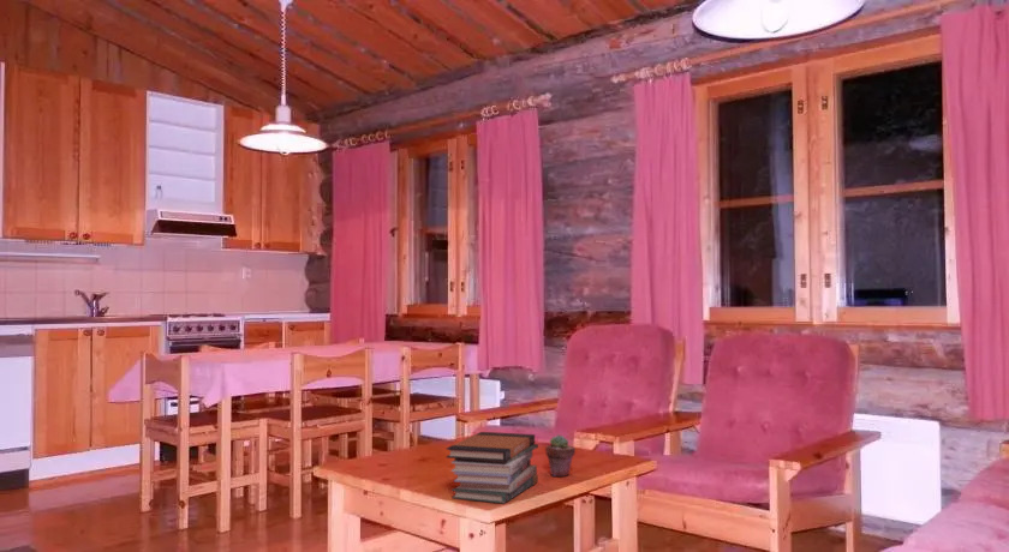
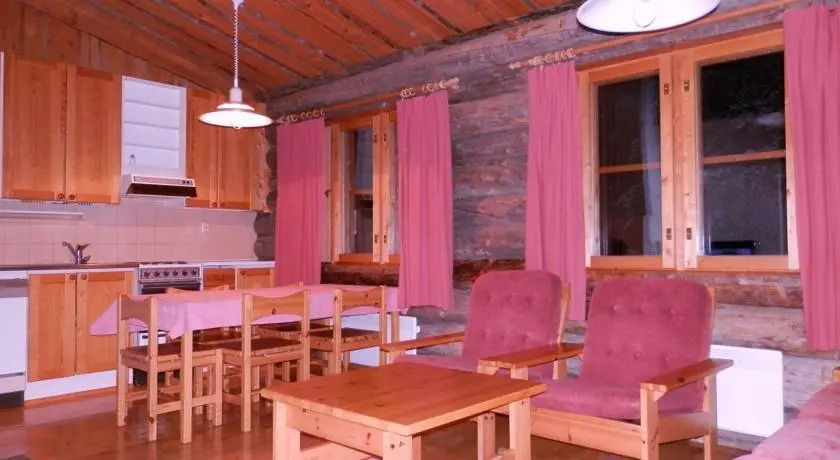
- book stack (494, 466)
- potted succulent (560, 454)
